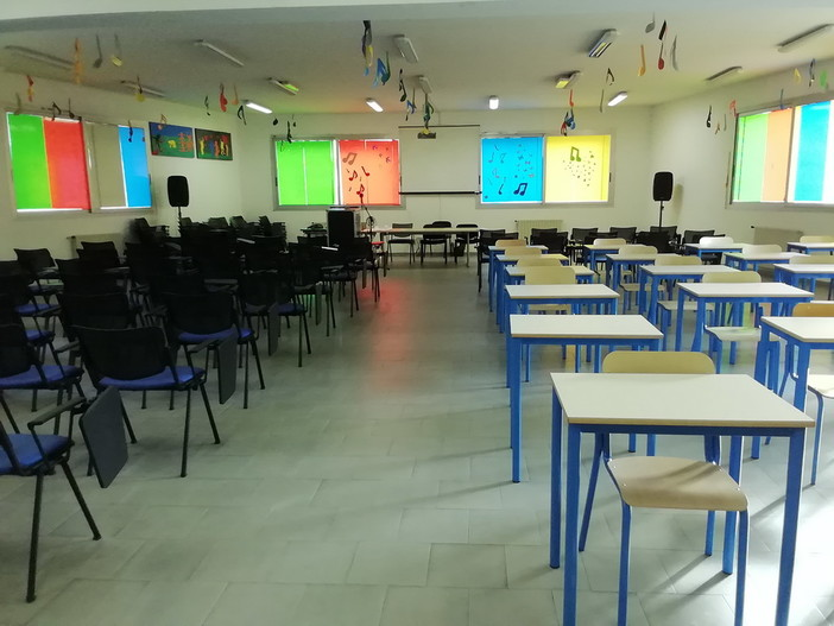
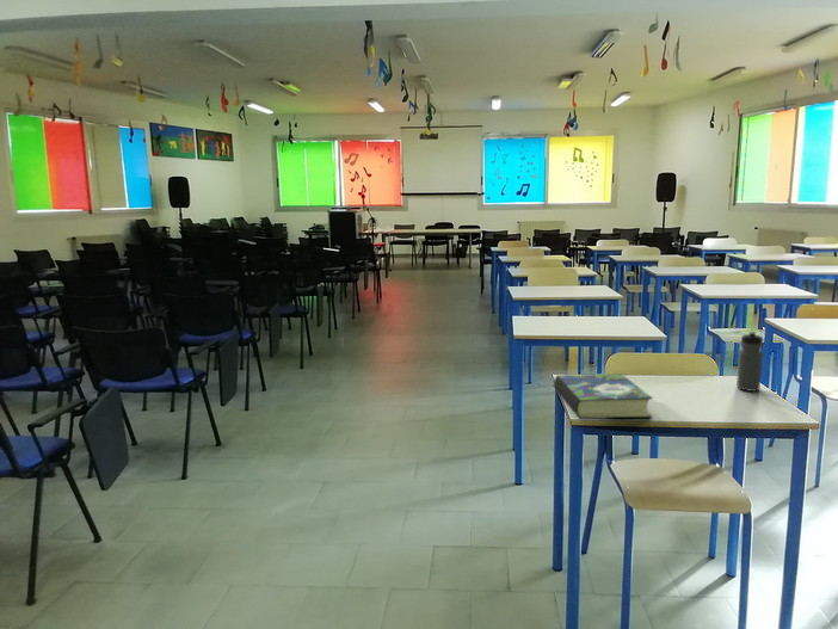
+ water bottle (750, 359)
+ book (599, 394)
